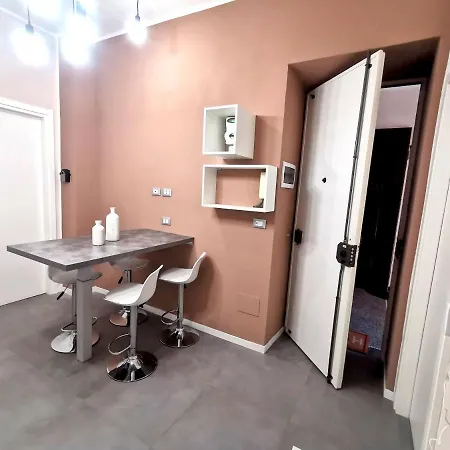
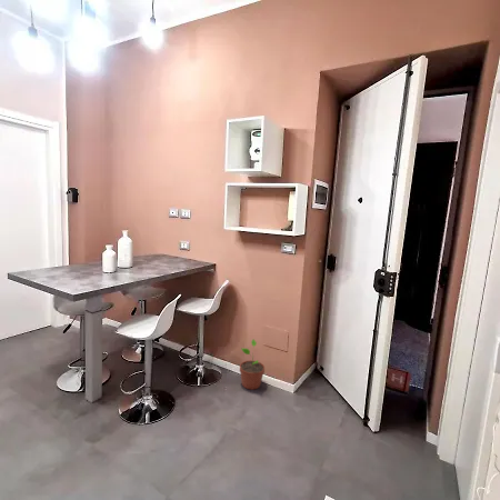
+ potted plant (252, 363)
